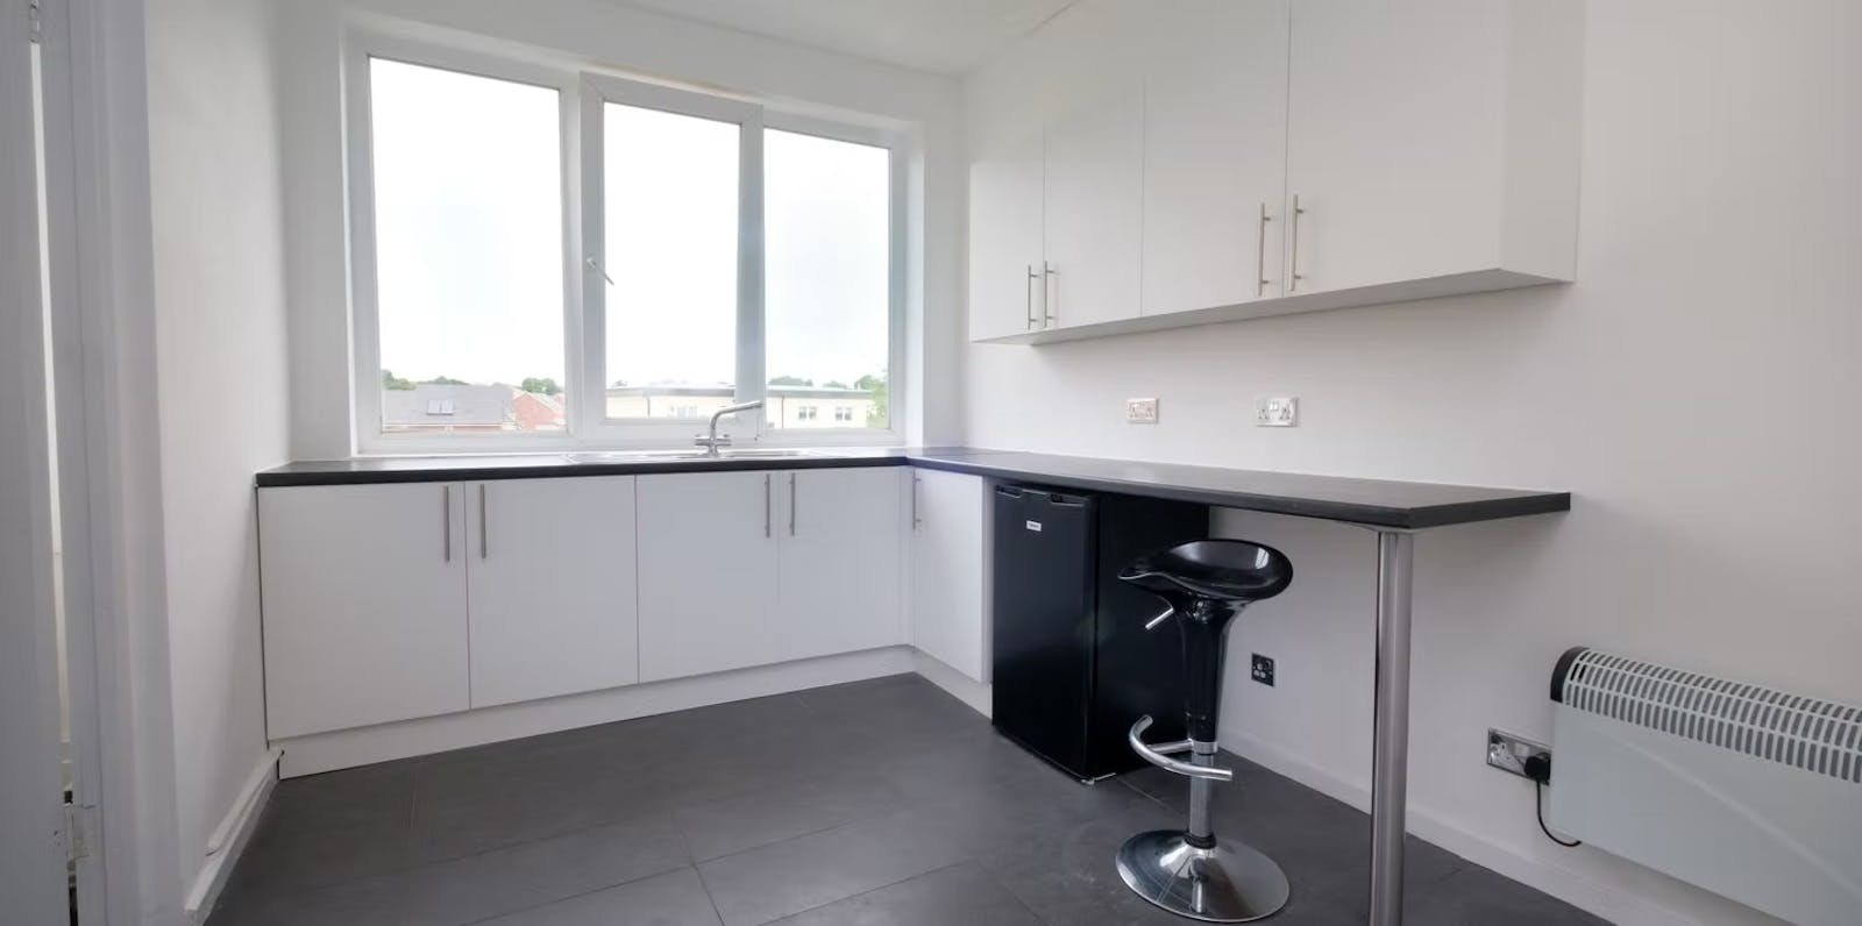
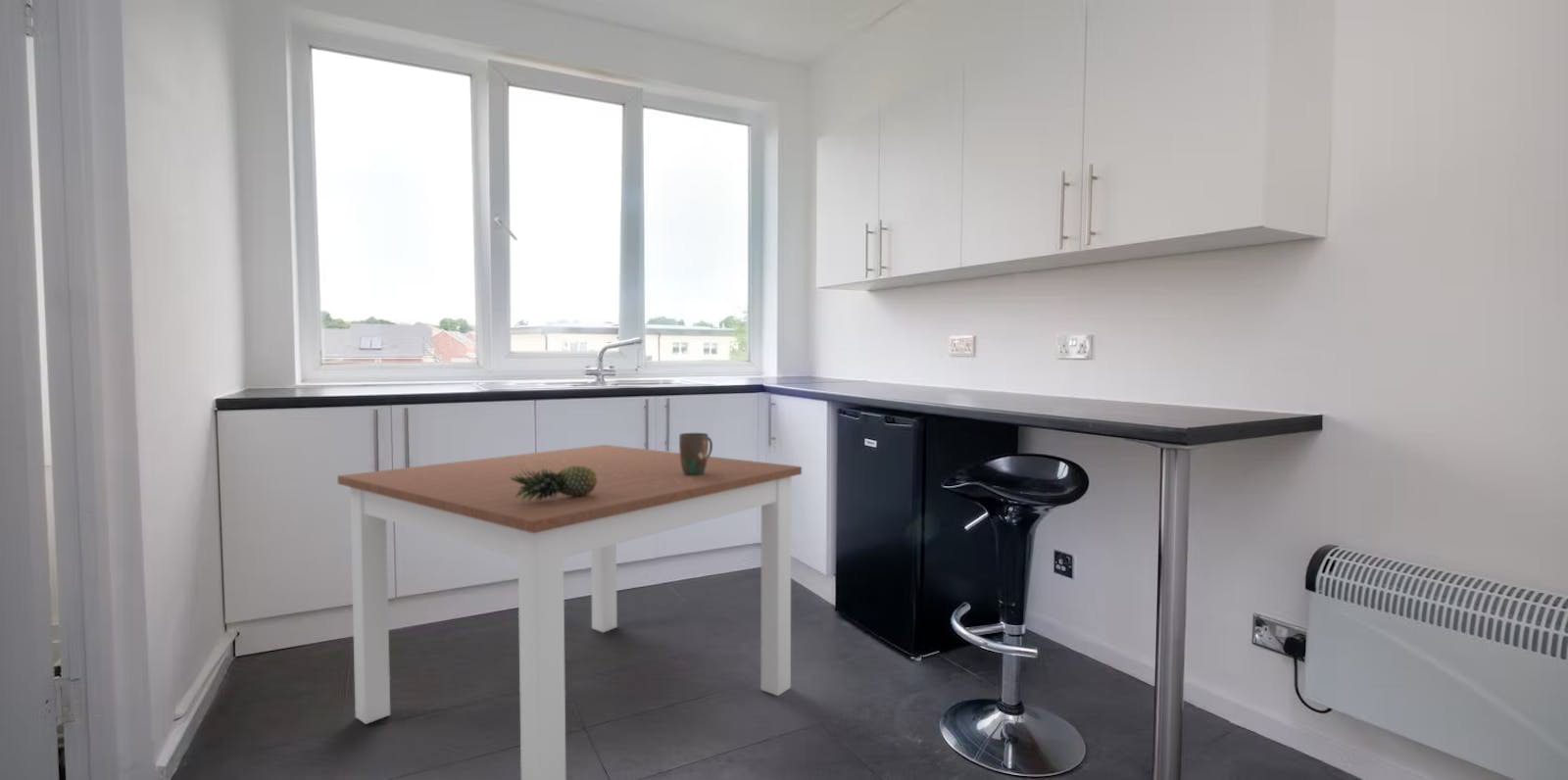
+ mug (698, 453)
+ dining table (592, 587)
+ fruit (553, 481)
